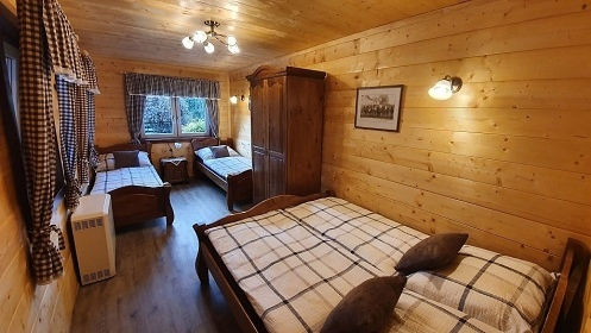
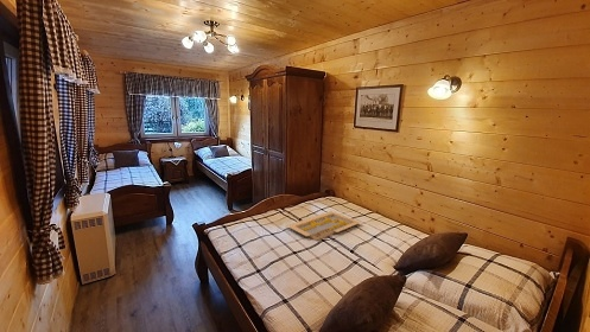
+ serving tray (324, 225)
